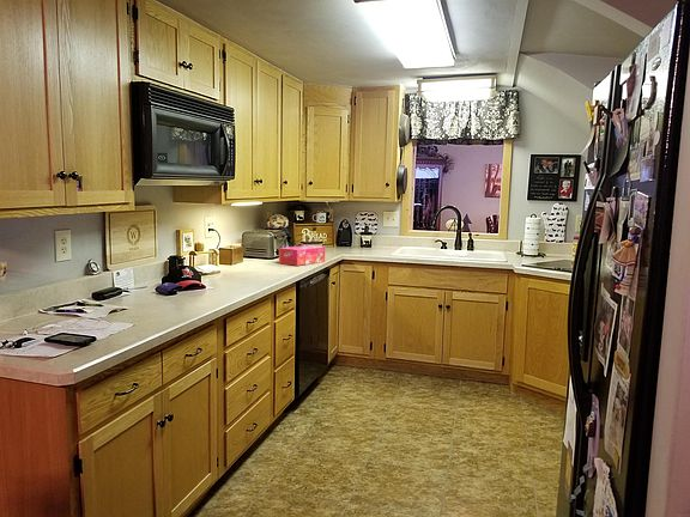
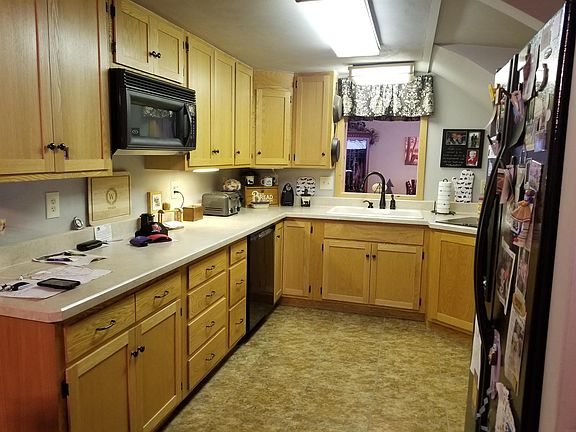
- tissue box (302, 255)
